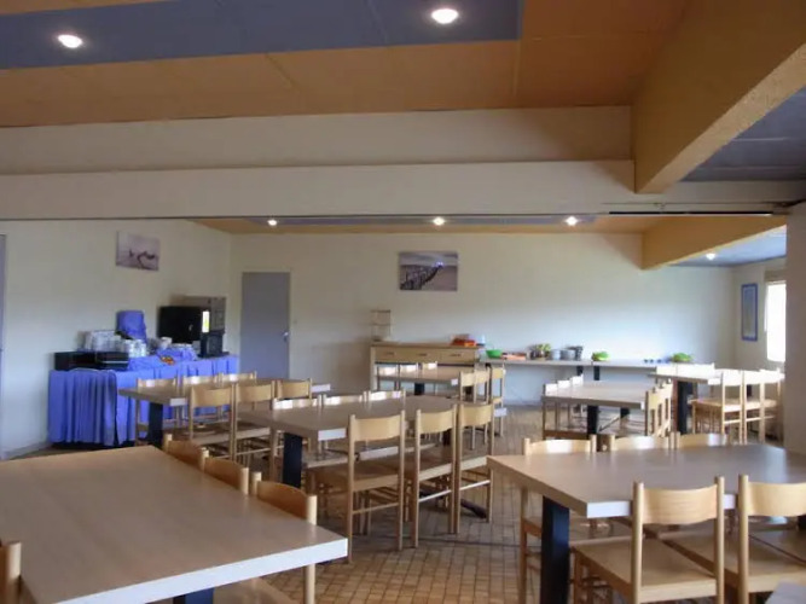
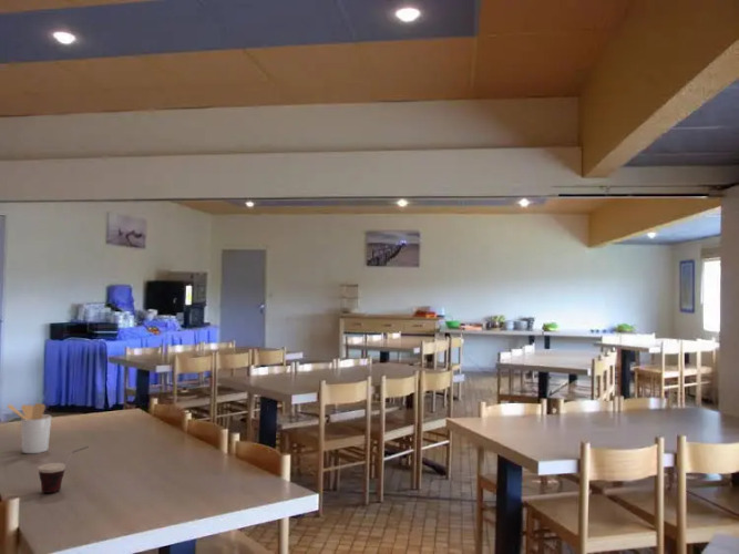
+ cup (63, 469)
+ utensil holder (28, 425)
